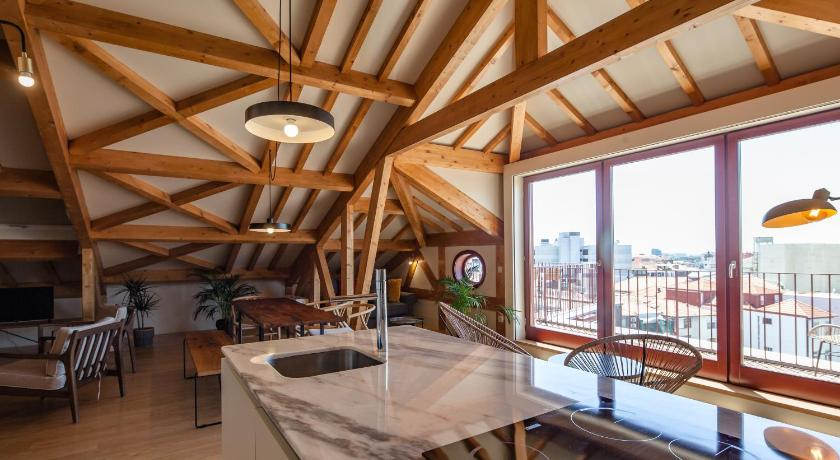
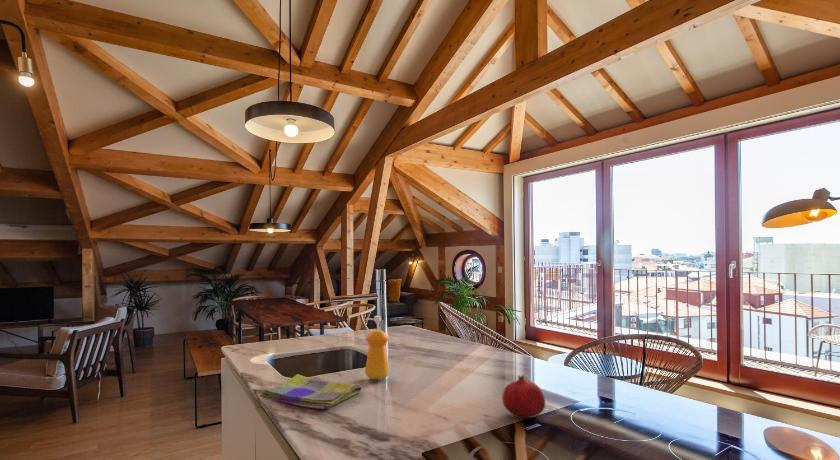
+ soap dispenser (377, 347)
+ fruit (523, 395)
+ dish towel (312, 390)
